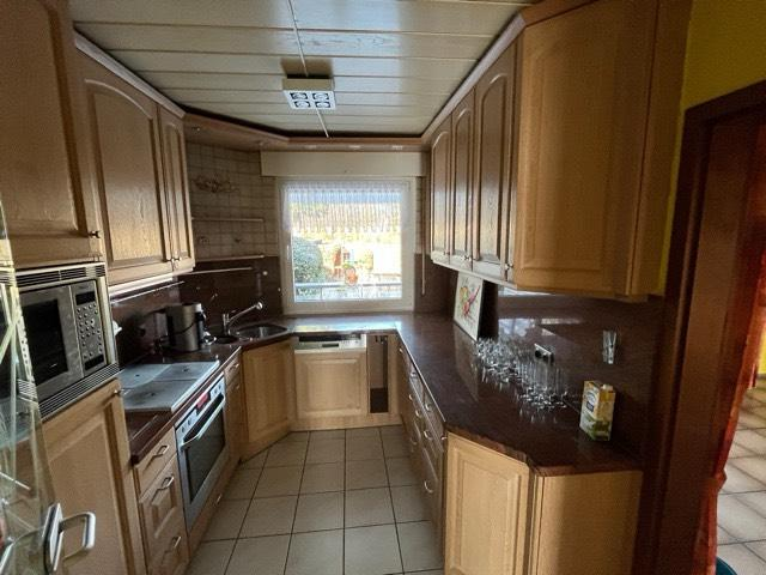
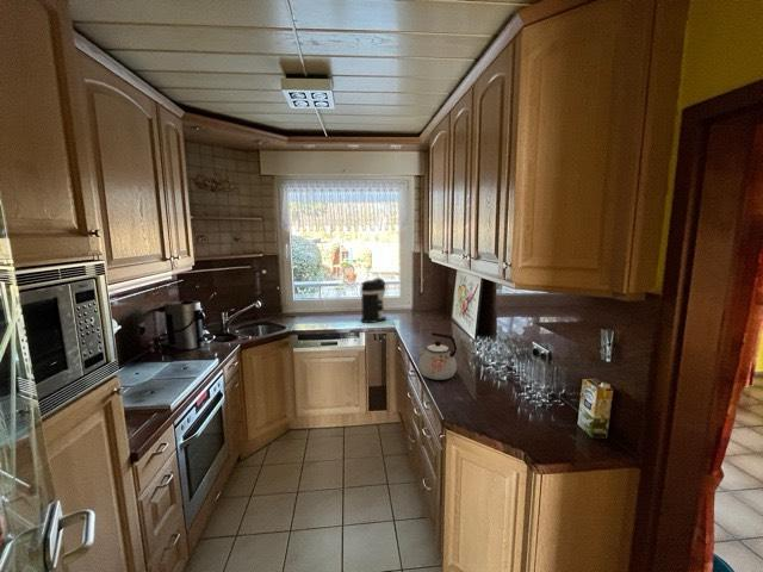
+ coffee maker (373, 299)
+ kettle (436, 354)
